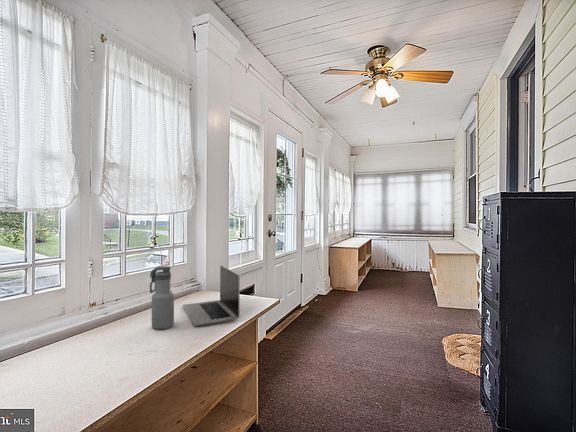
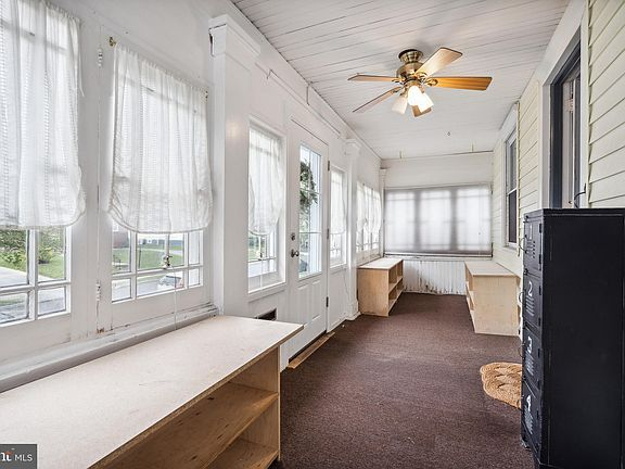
- water bottle (162, 296)
- laptop (209, 301)
